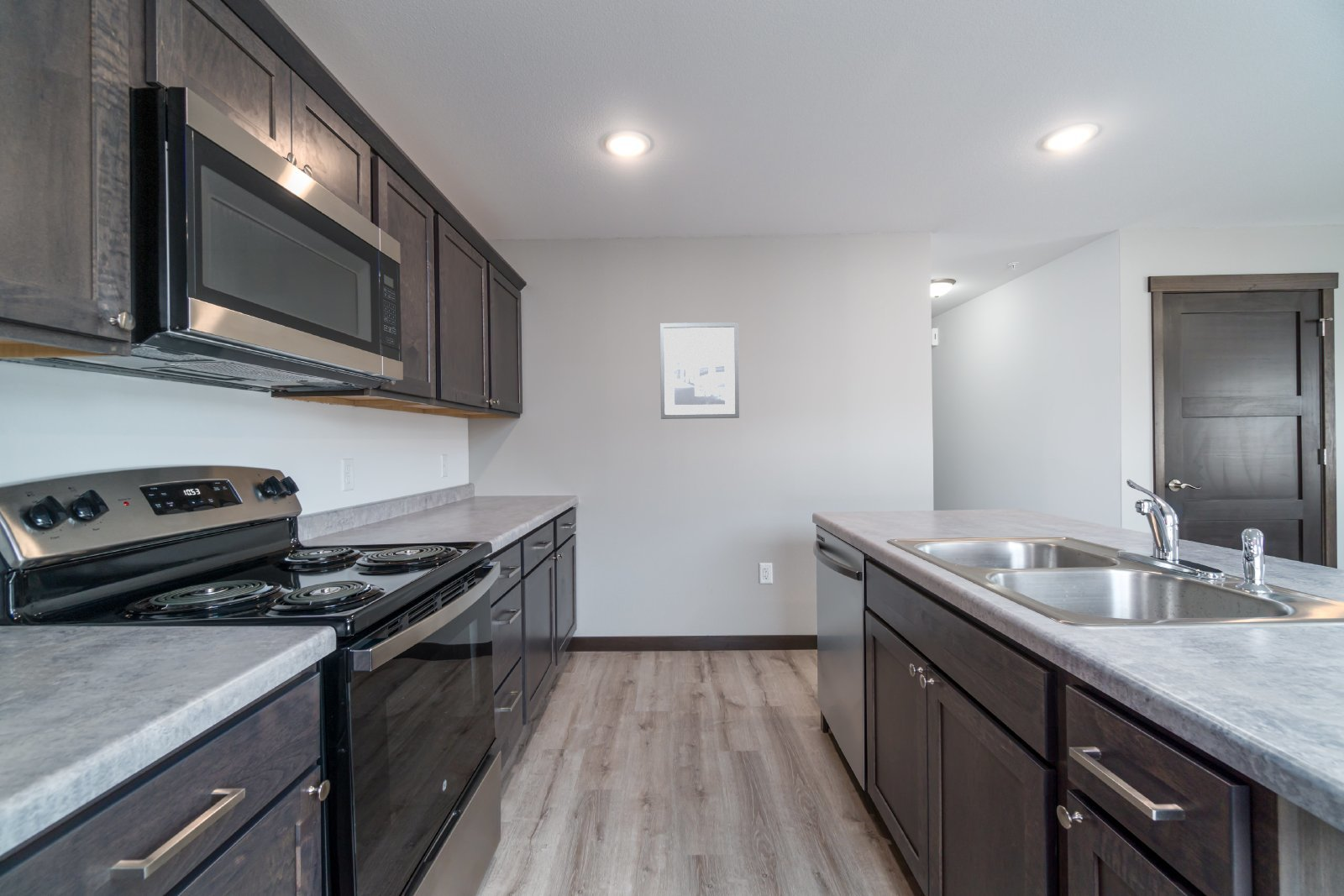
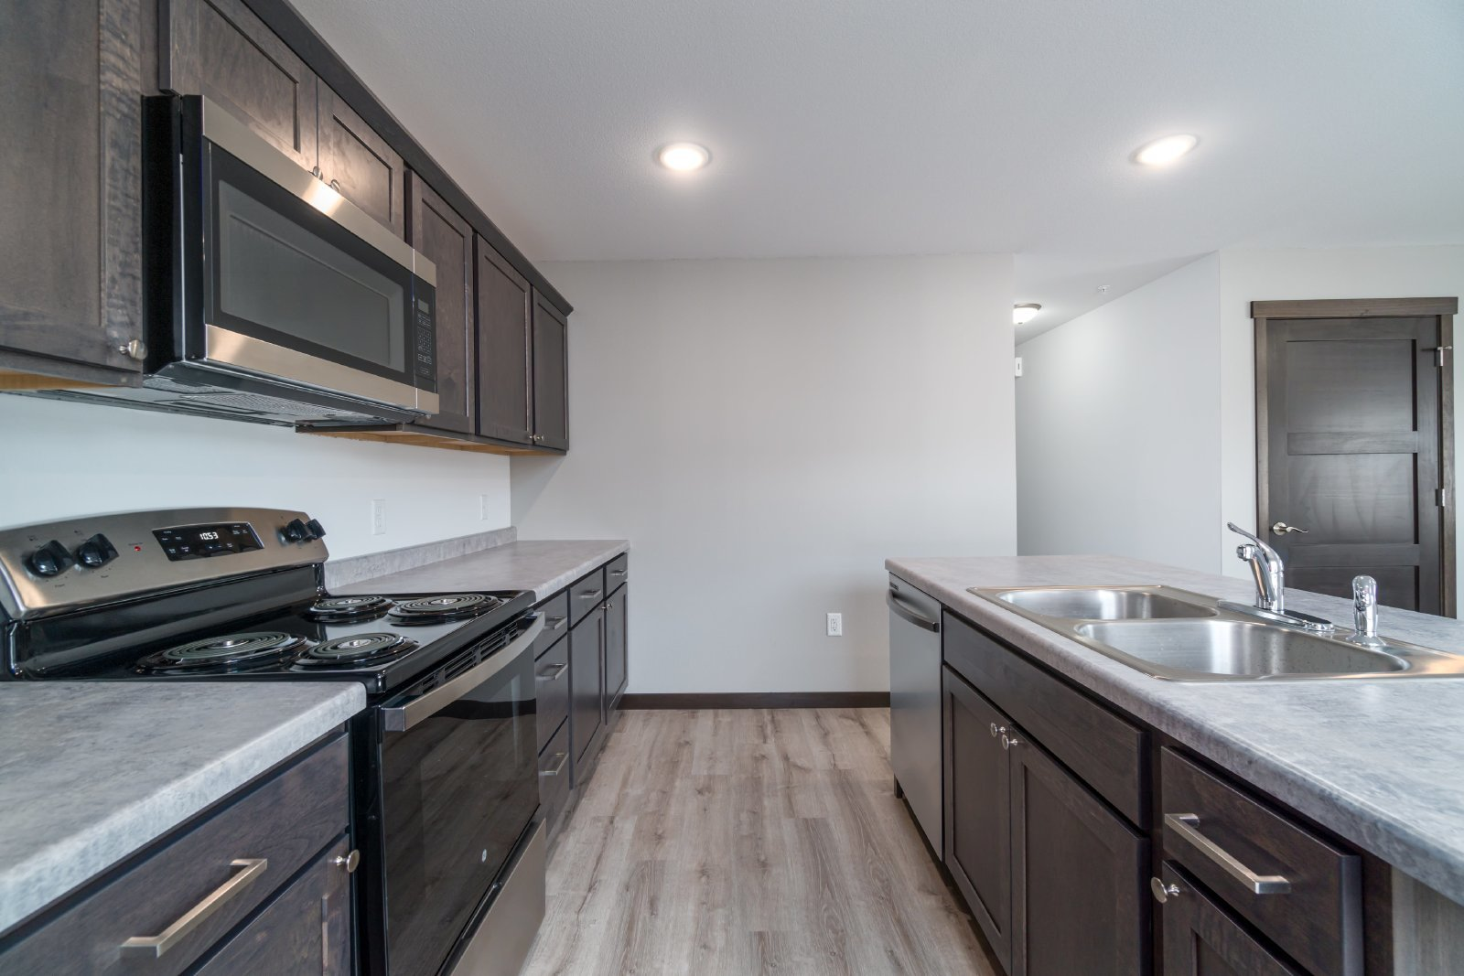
- wall art (699, 370)
